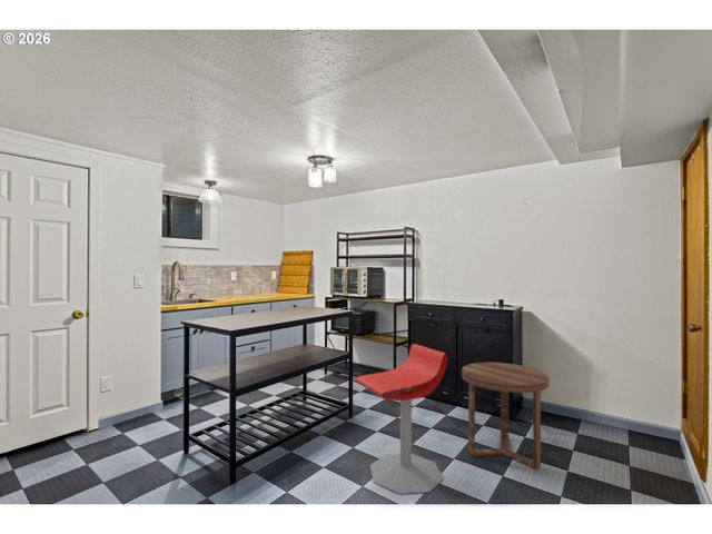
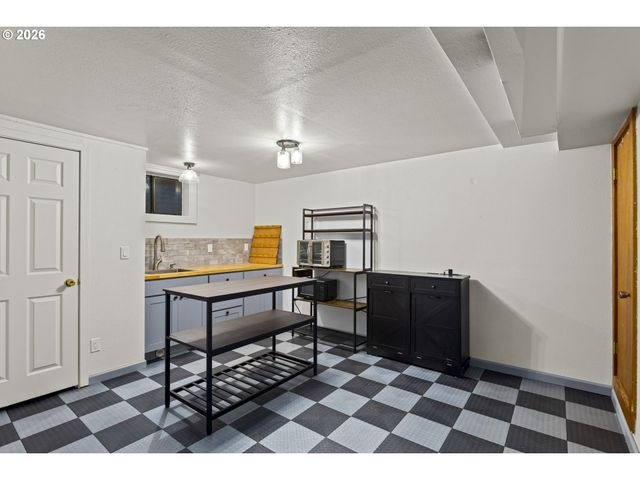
- side table (503, 412)
- stool (400, 413)
